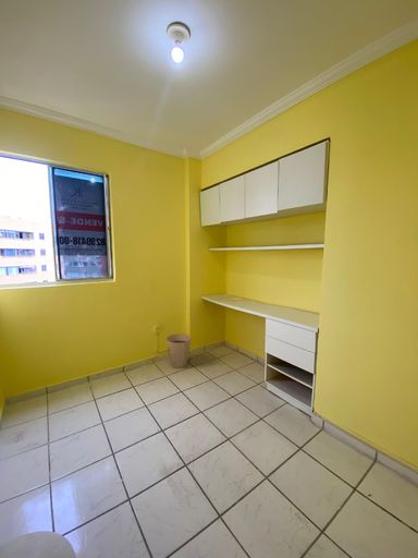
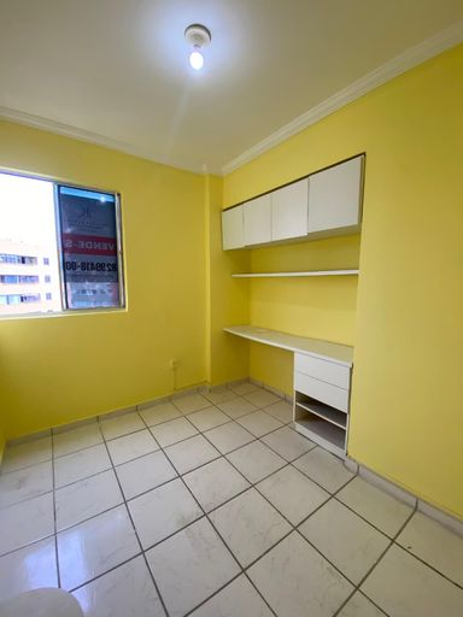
- trash can (179, 351)
